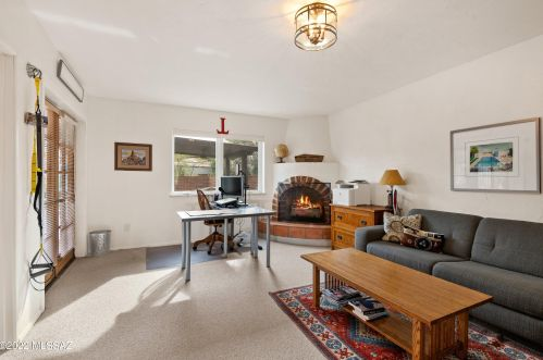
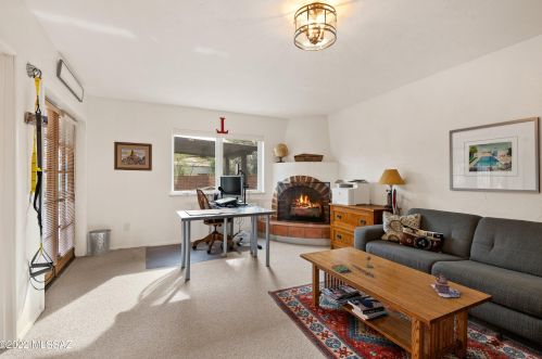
+ board game (356, 266)
+ teapot (443, 283)
